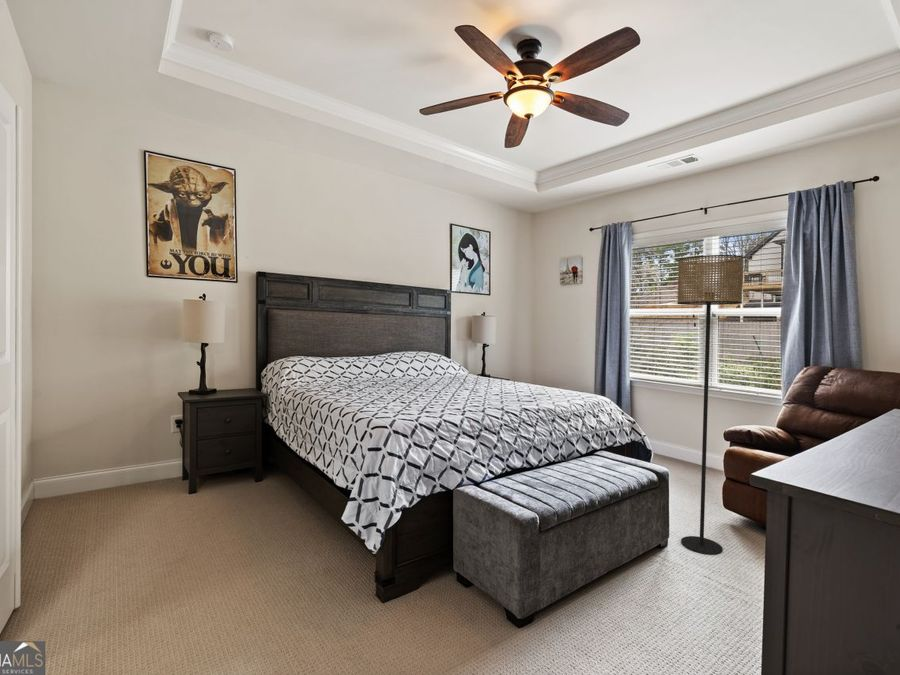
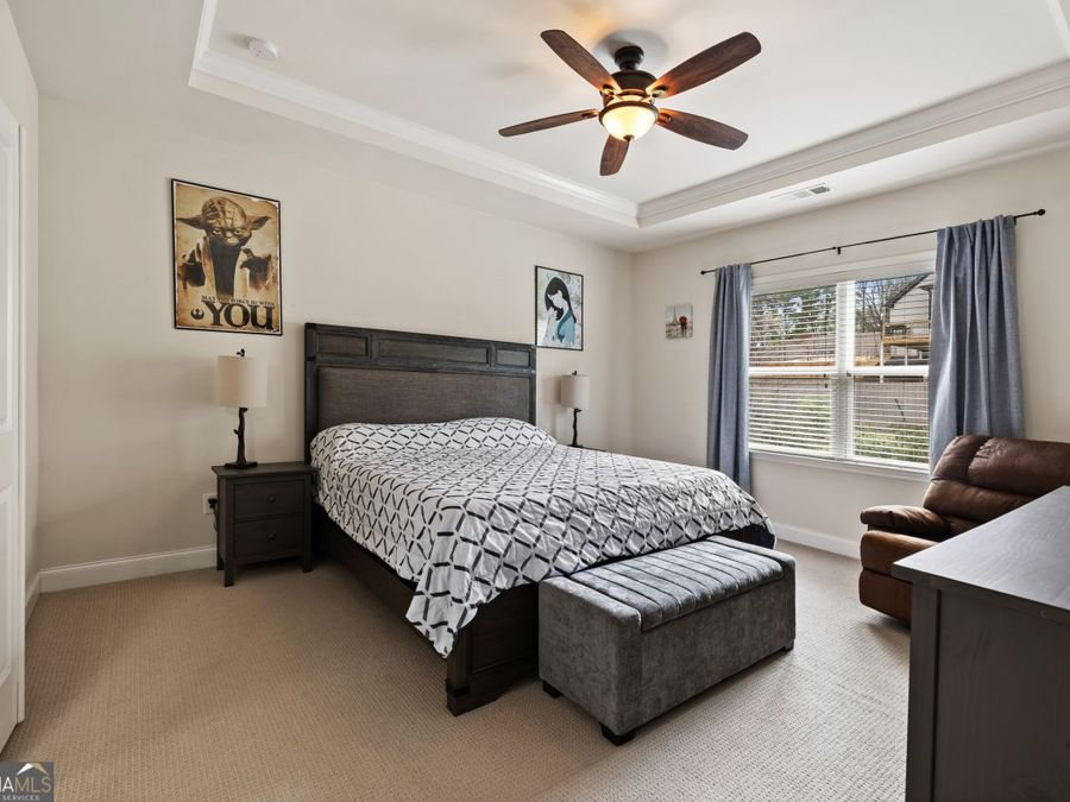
- floor lamp (705, 403)
